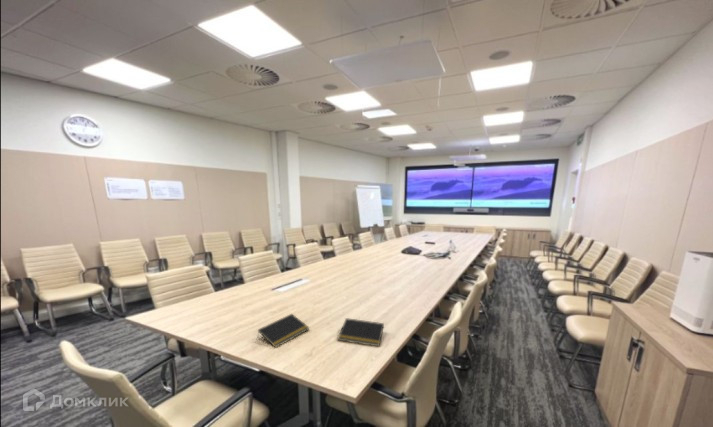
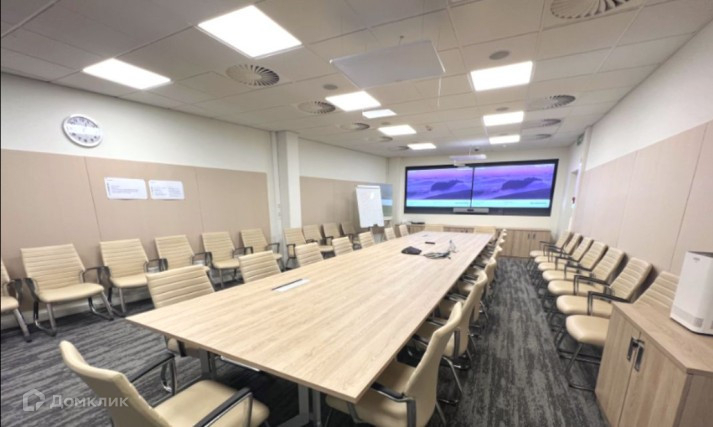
- notepad (284, 329)
- notepad (361, 331)
